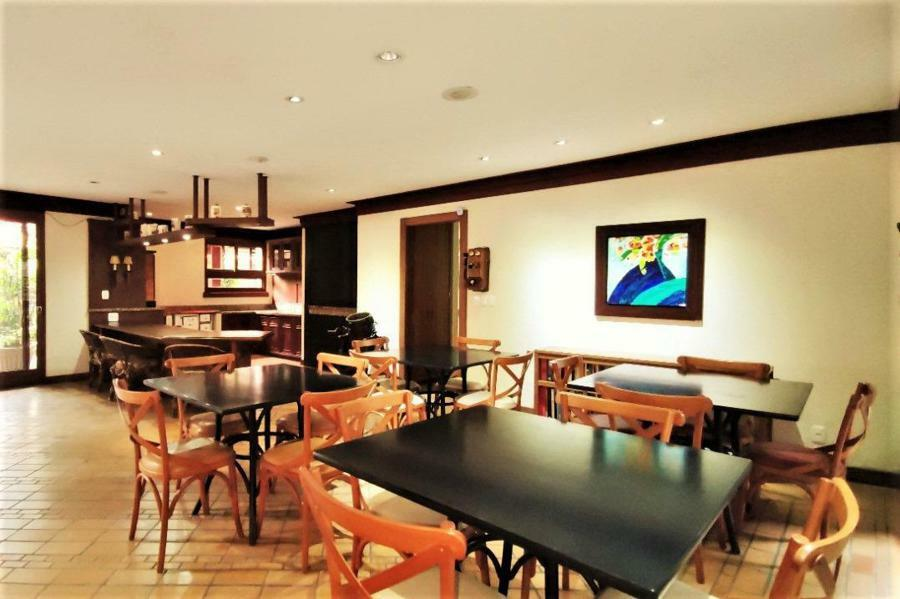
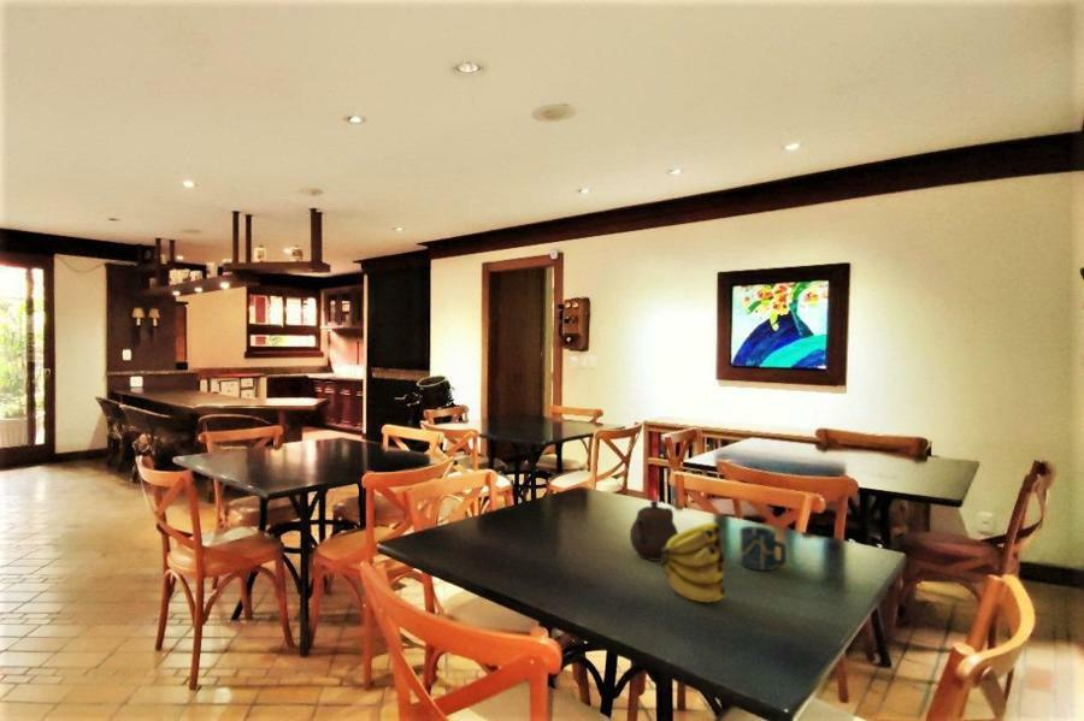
+ banana (691, 557)
+ teapot (655, 526)
+ cup (762, 549)
